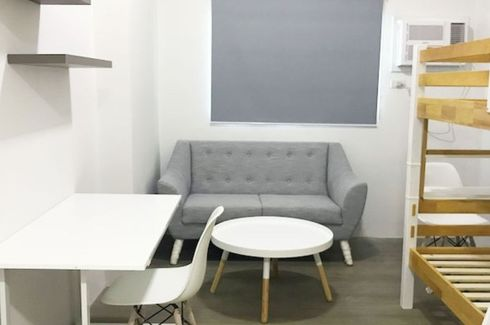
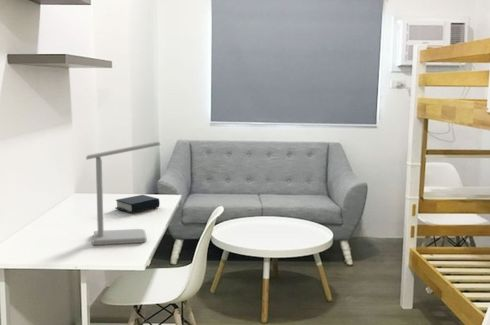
+ desk lamp (102, 190)
+ book (137, 203)
